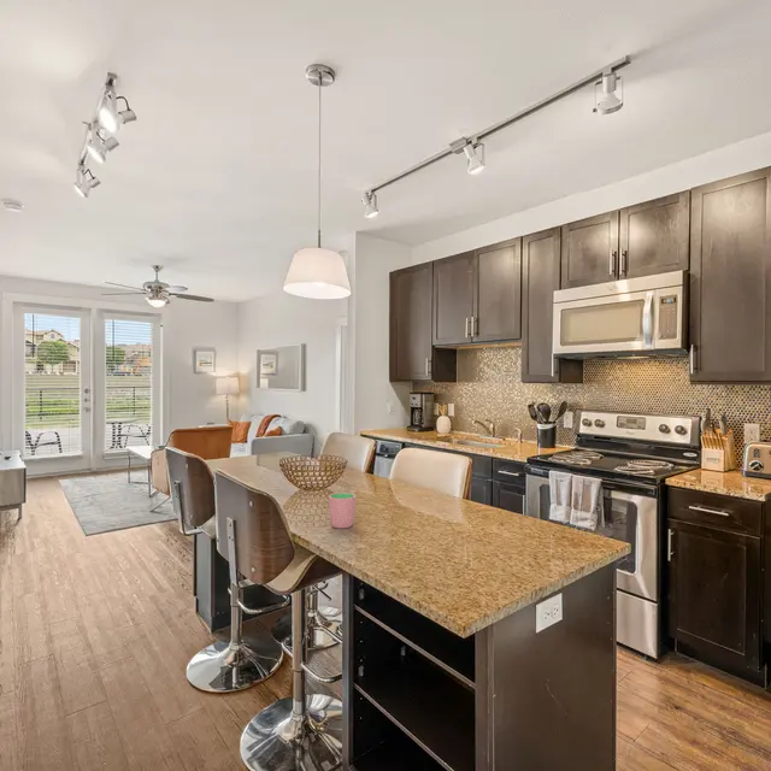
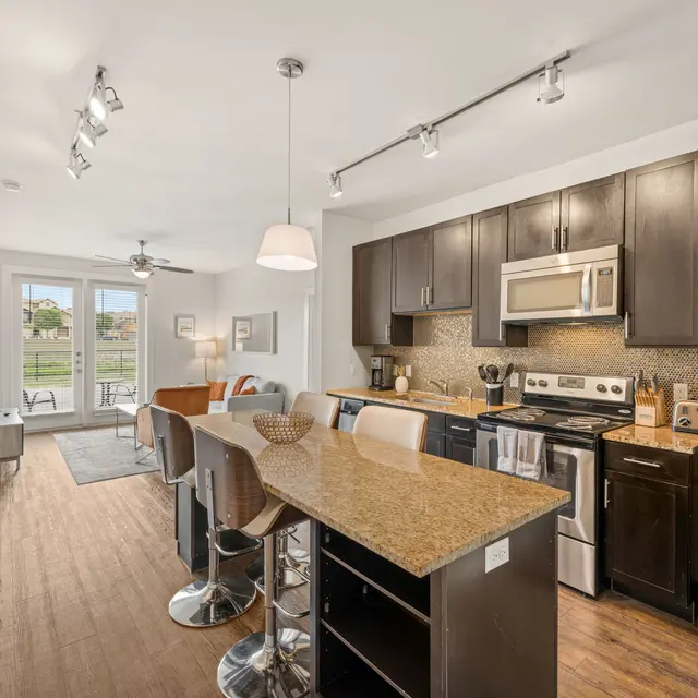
- cup (340, 508)
